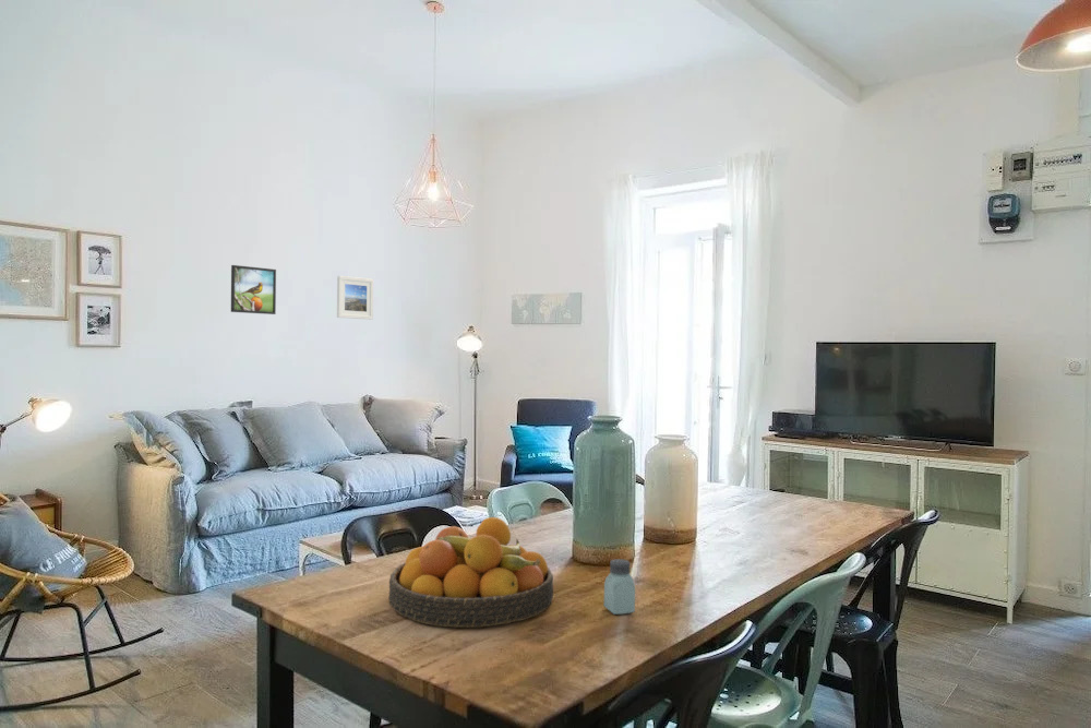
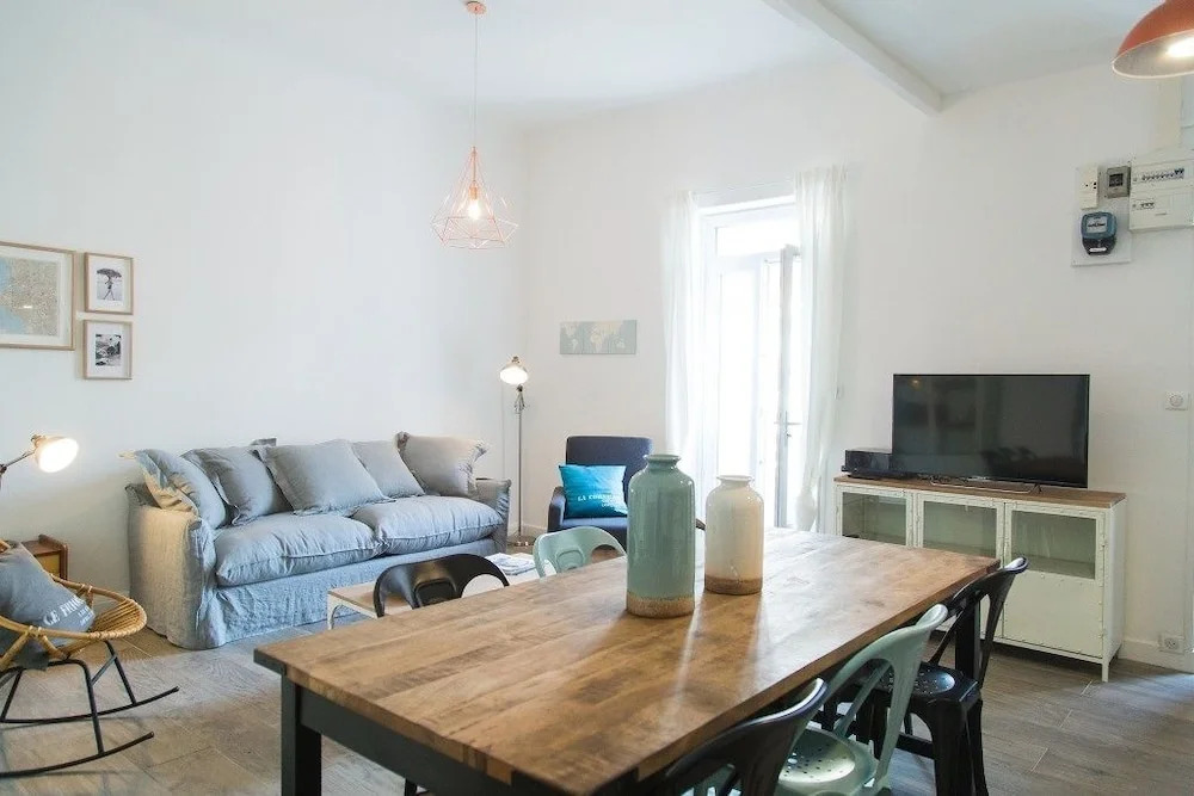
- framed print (355, 298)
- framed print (253, 289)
- saltshaker (619, 585)
- fruit bowl (472, 562)
